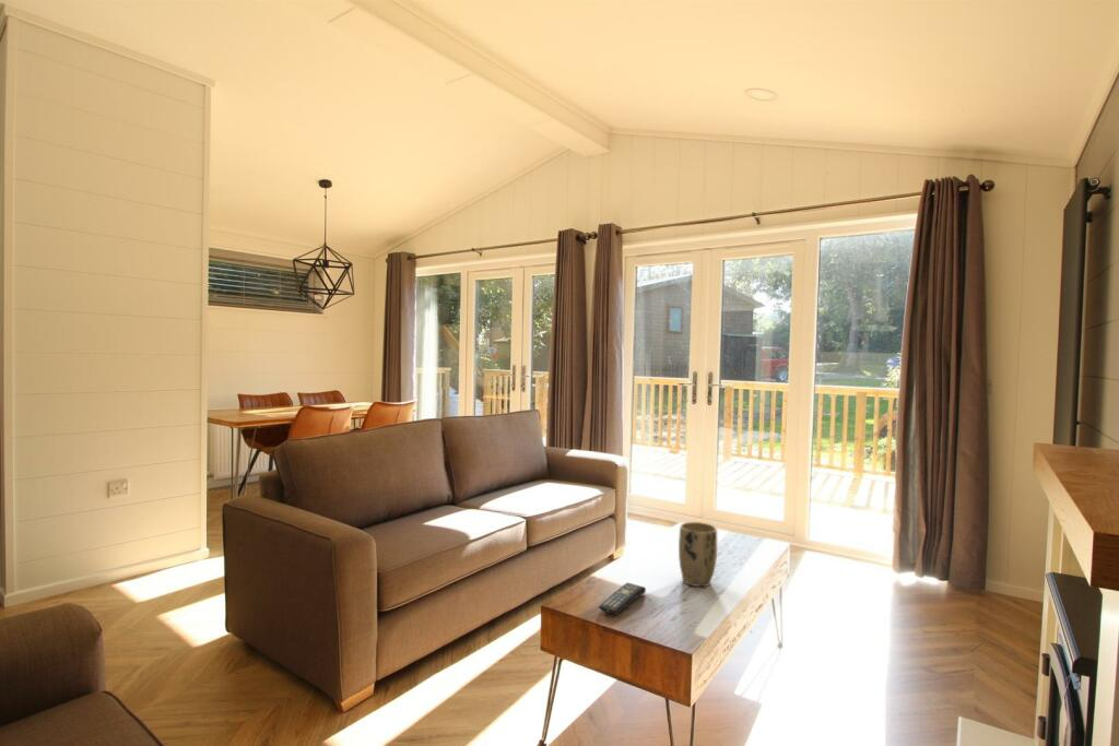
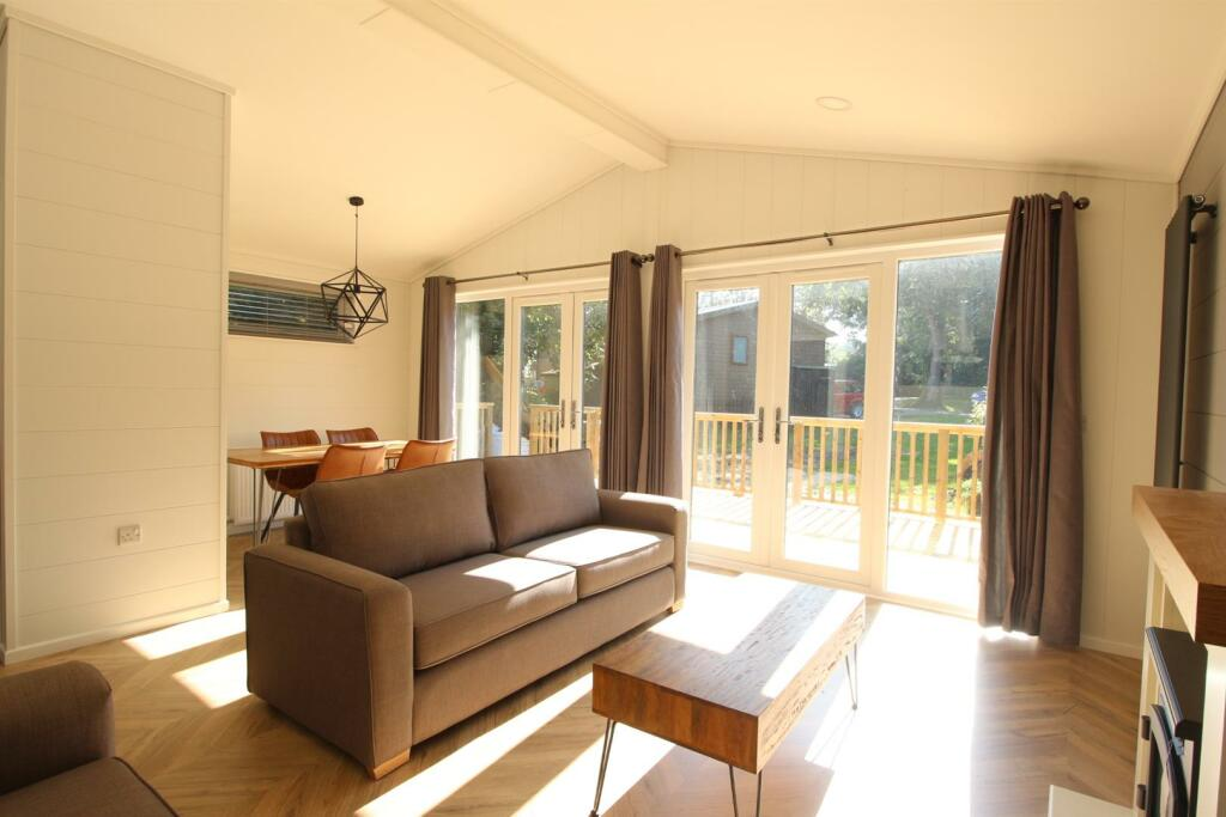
- remote control (623, 597)
- plant pot (697, 554)
